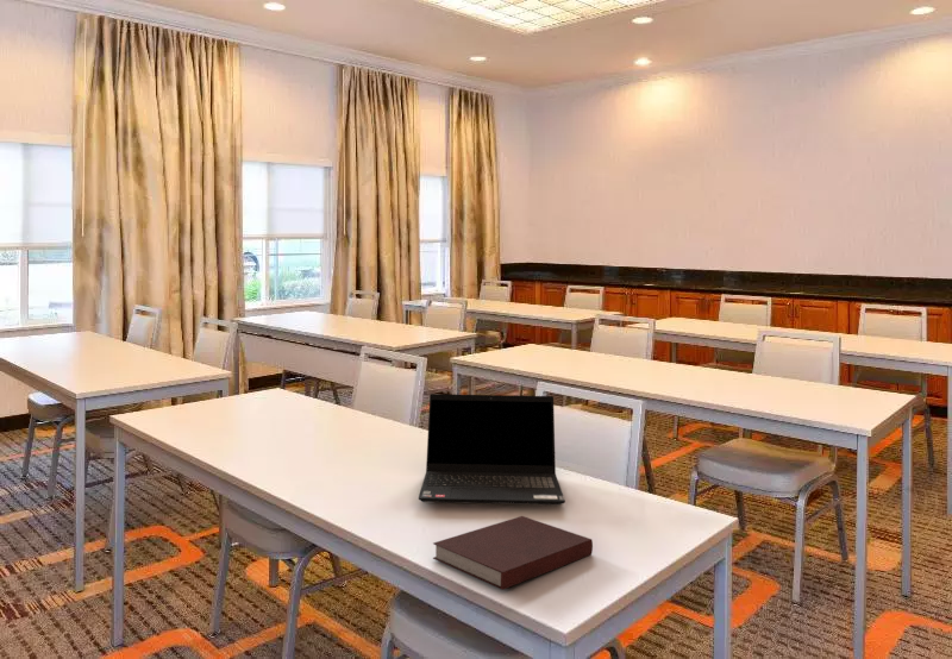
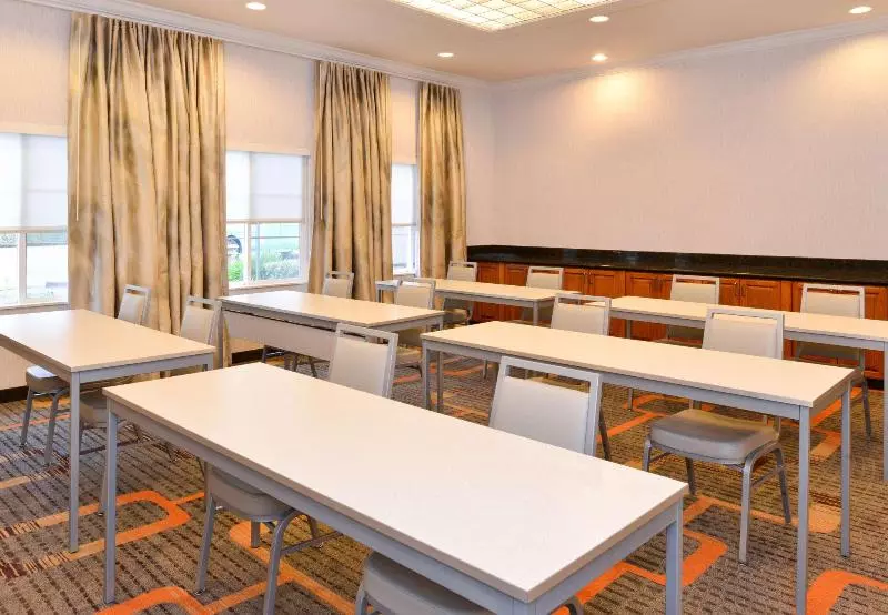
- laptop computer (491, 445)
- notebook (513, 548)
